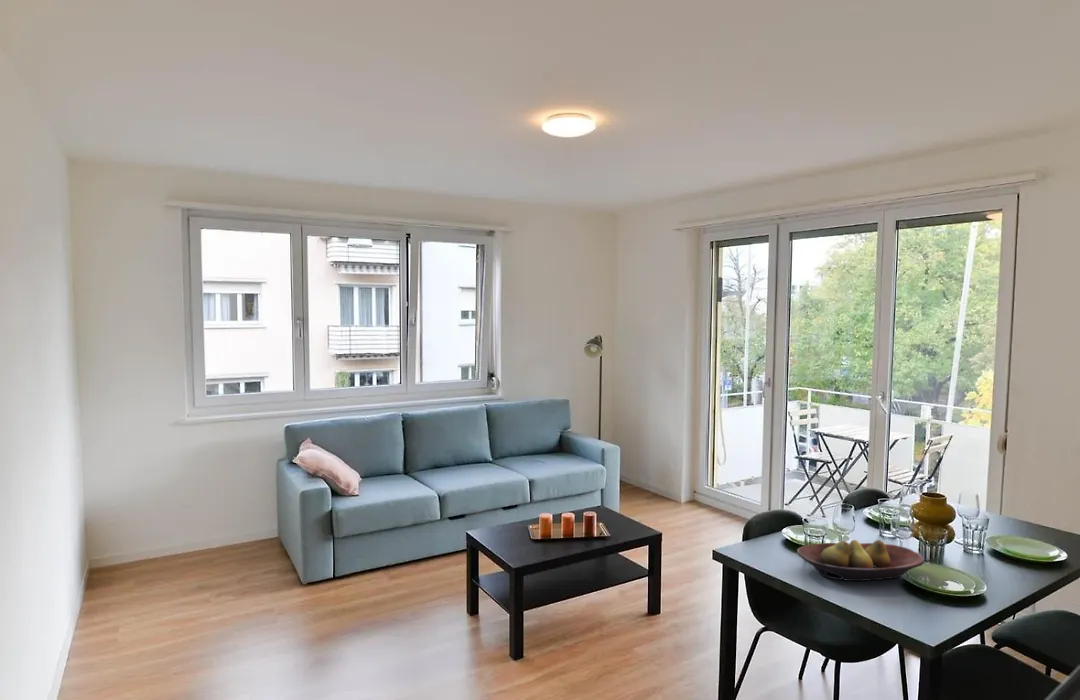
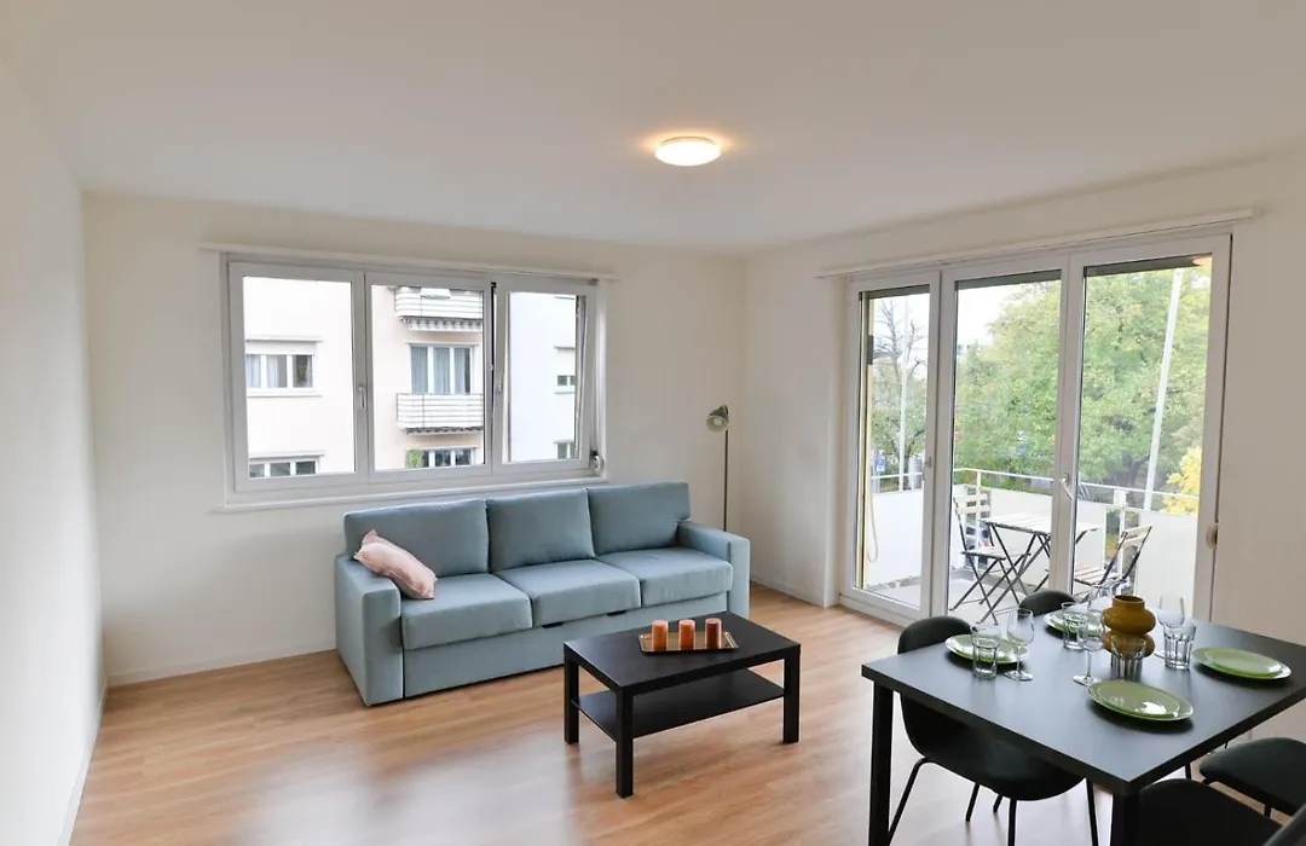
- fruit bowl (860, 556)
